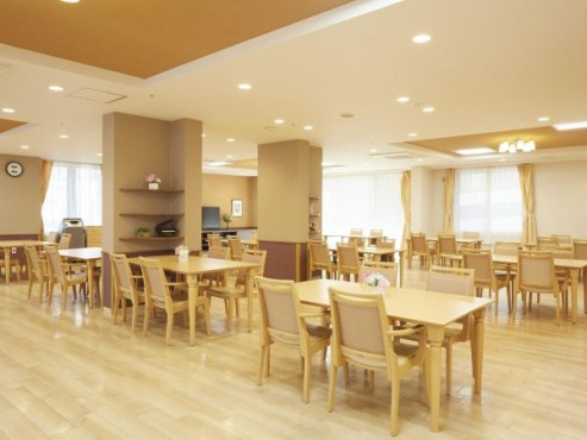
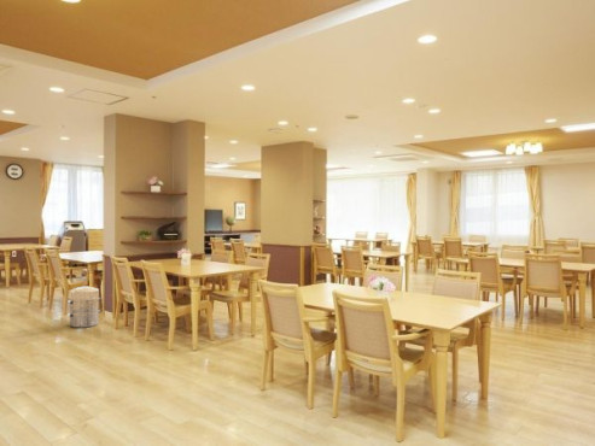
+ waste bin (83, 304)
